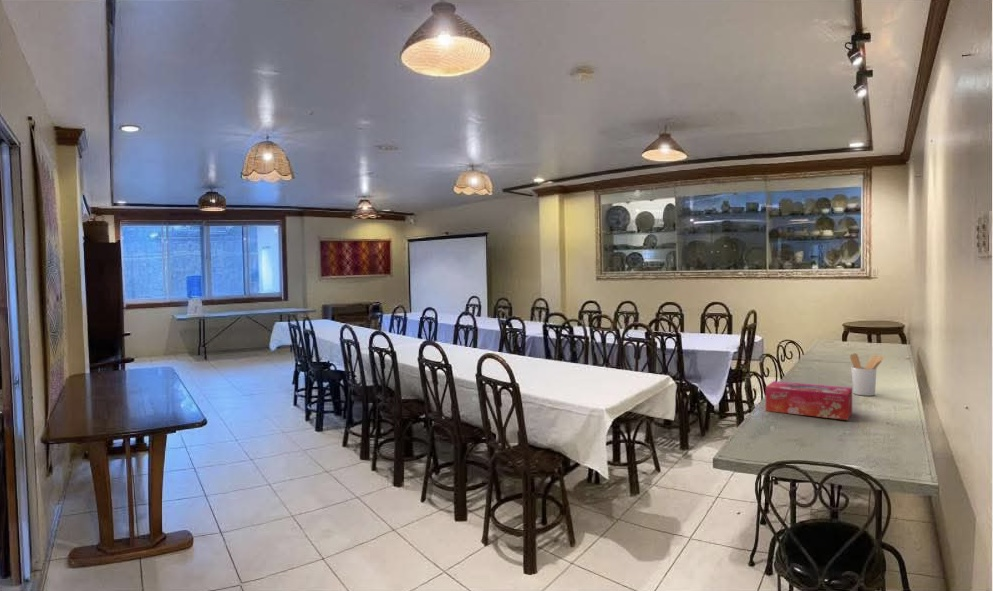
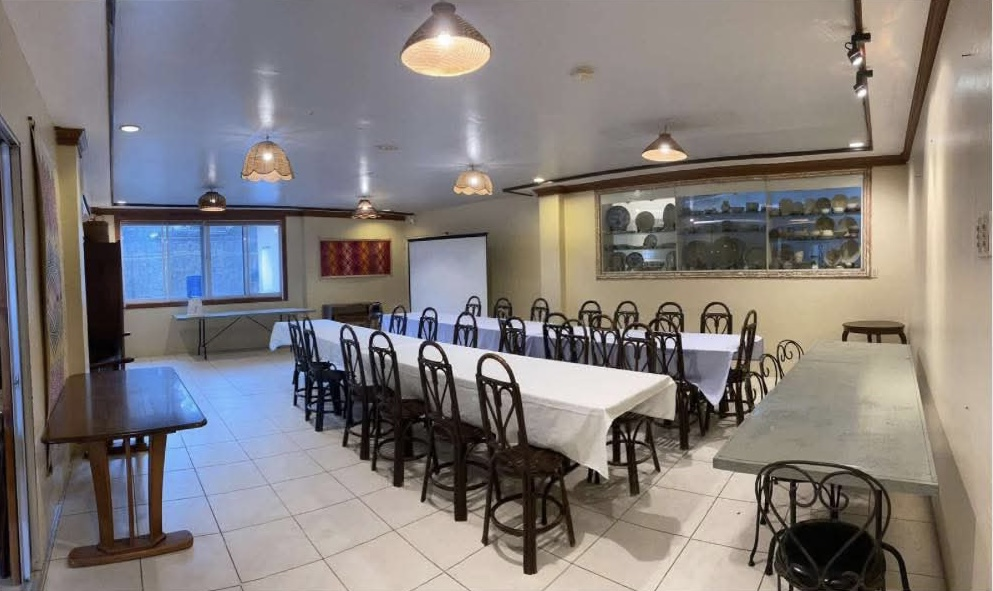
- tissue box (808, 399)
- utensil holder (868, 373)
